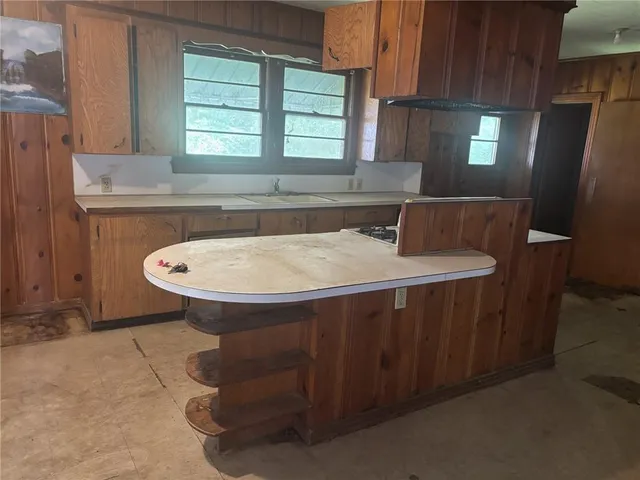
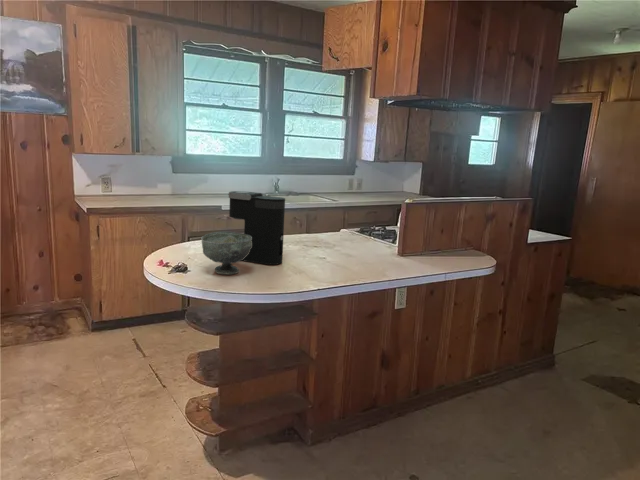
+ coffee maker (255, 227)
+ bowl (226, 254)
